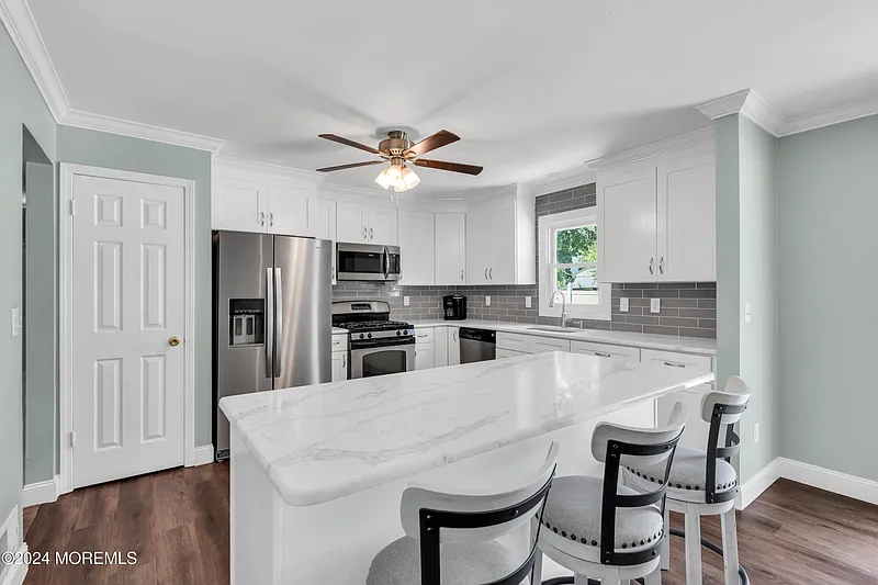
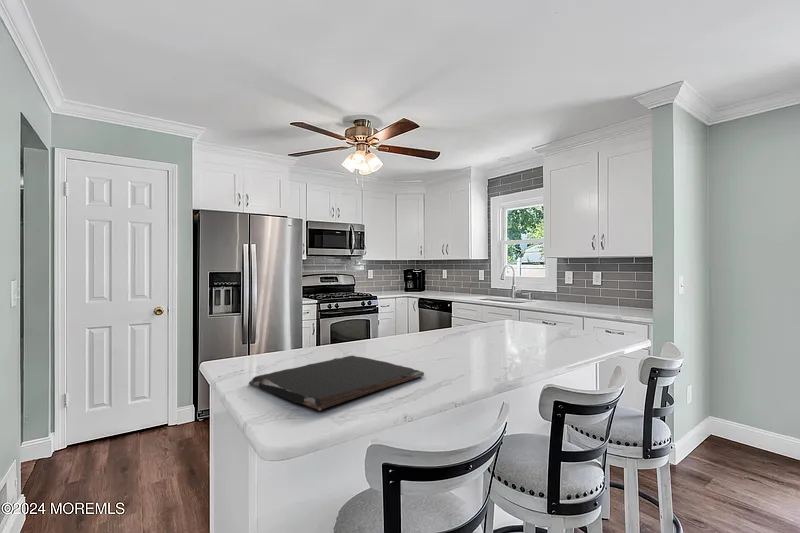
+ cutting board (339, 375)
